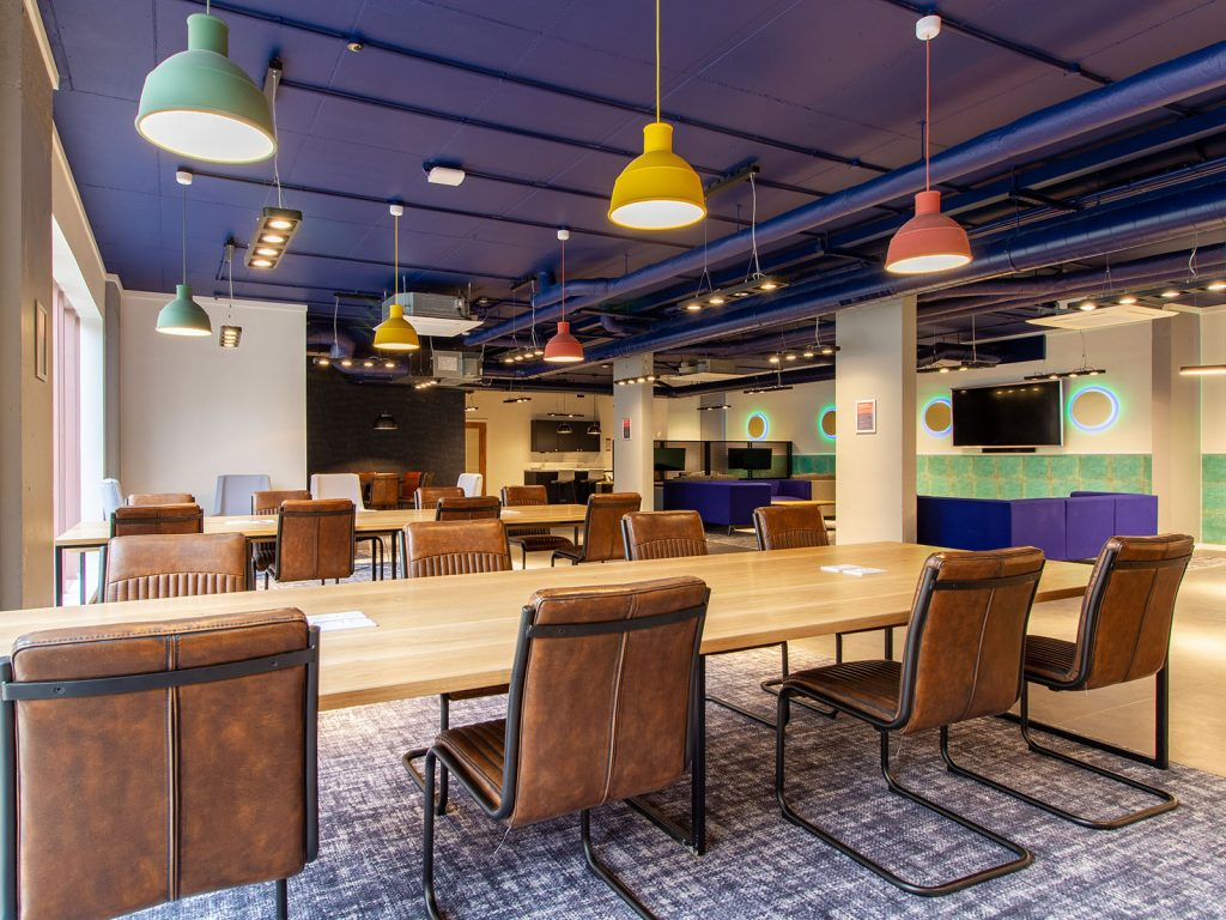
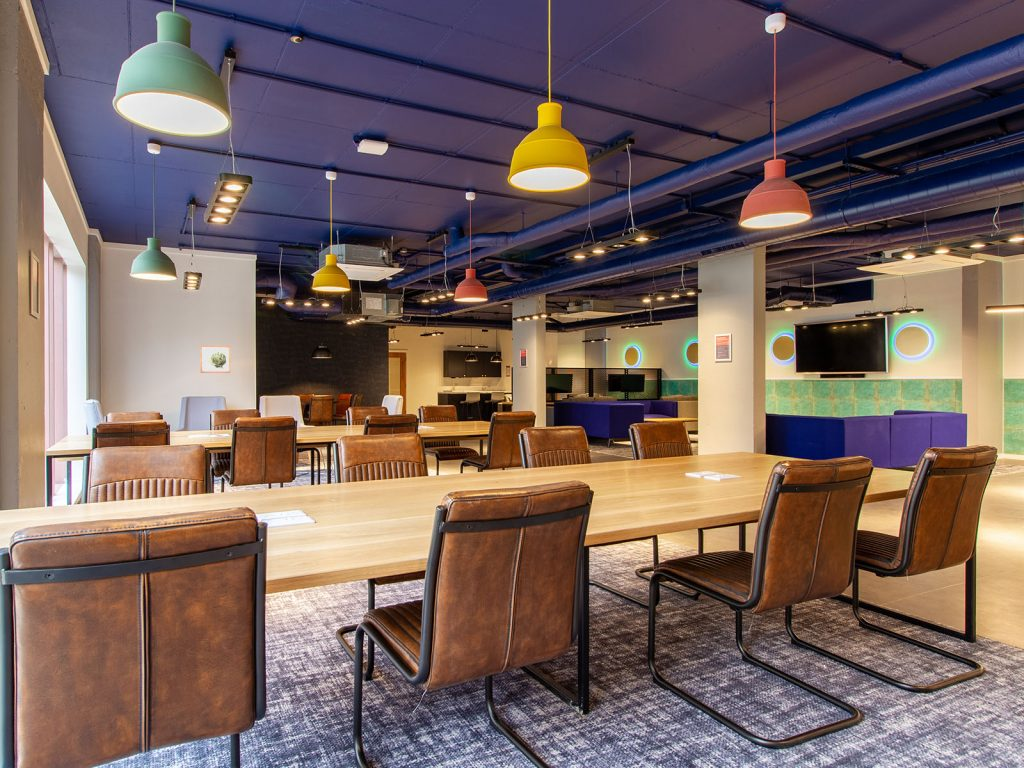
+ wall art (215, 359)
